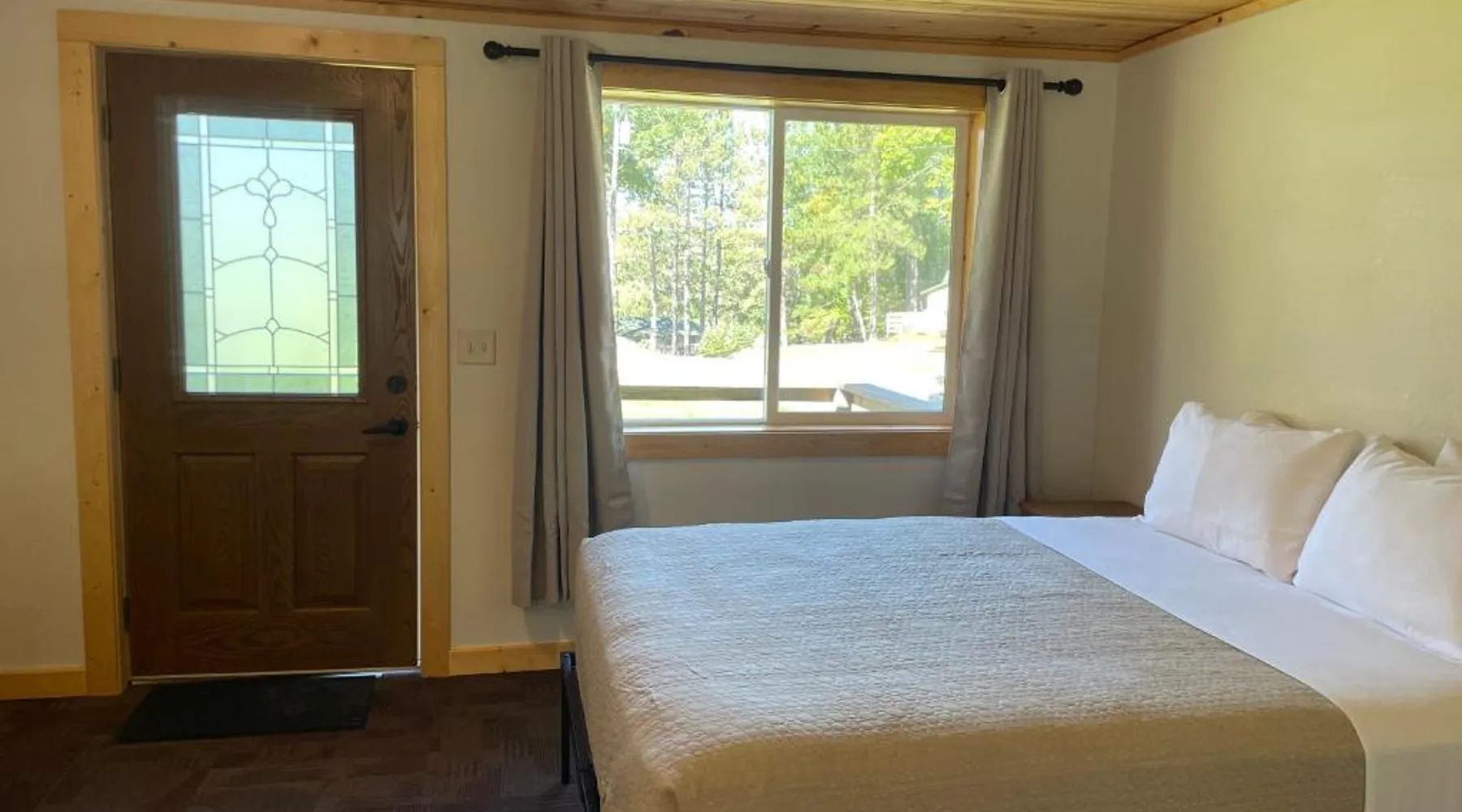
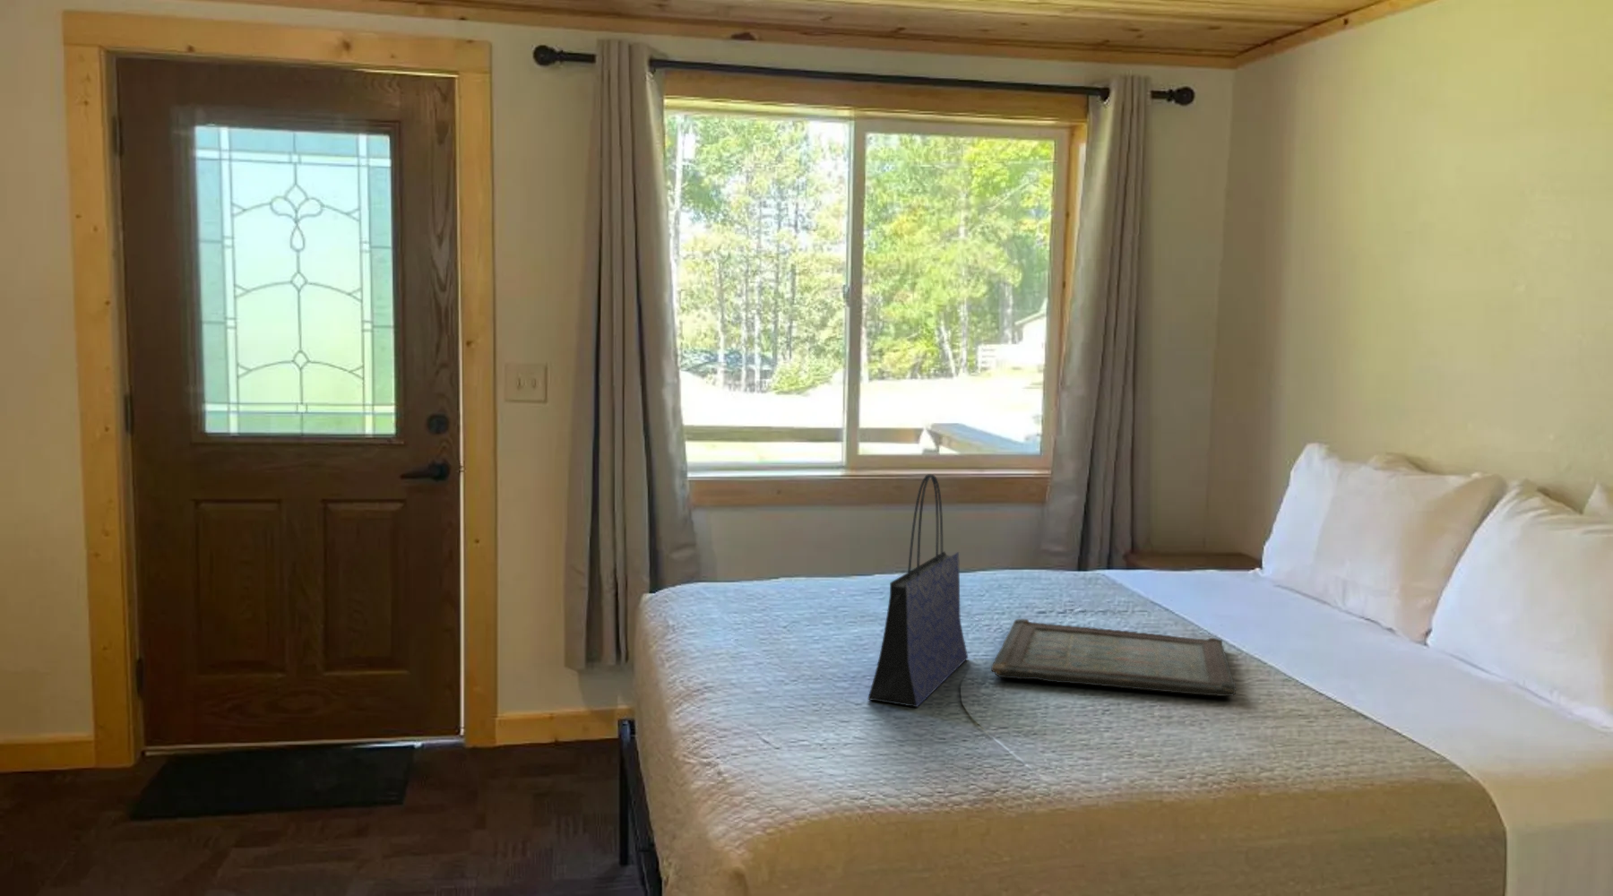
+ tote bag (921, 578)
+ serving tray (1112, 655)
